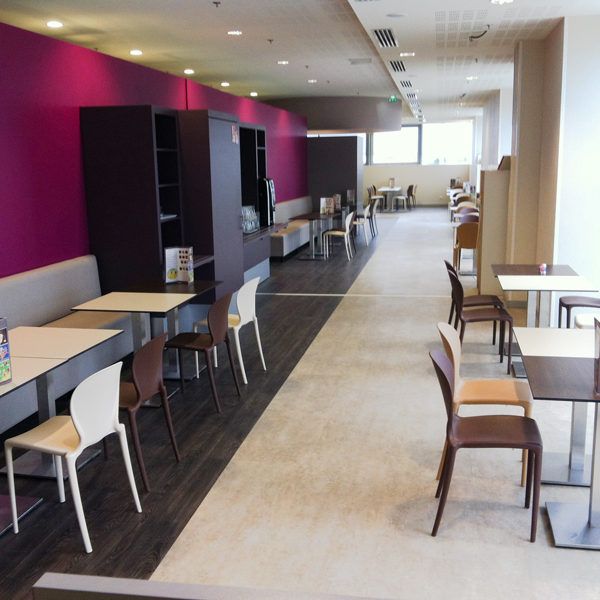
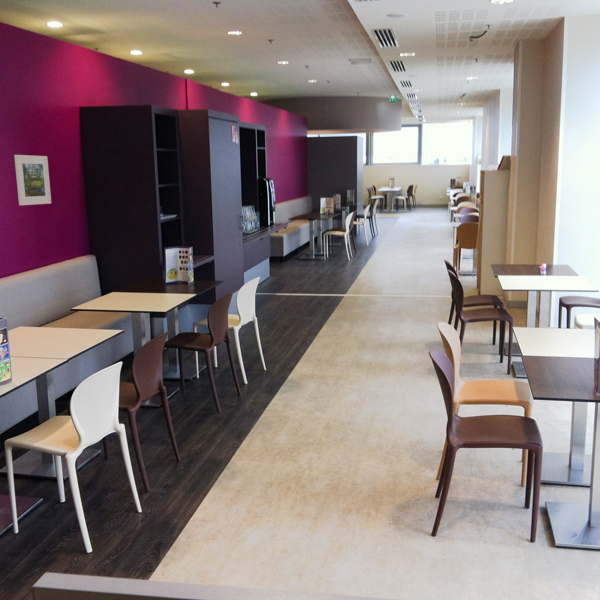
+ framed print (33, 180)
